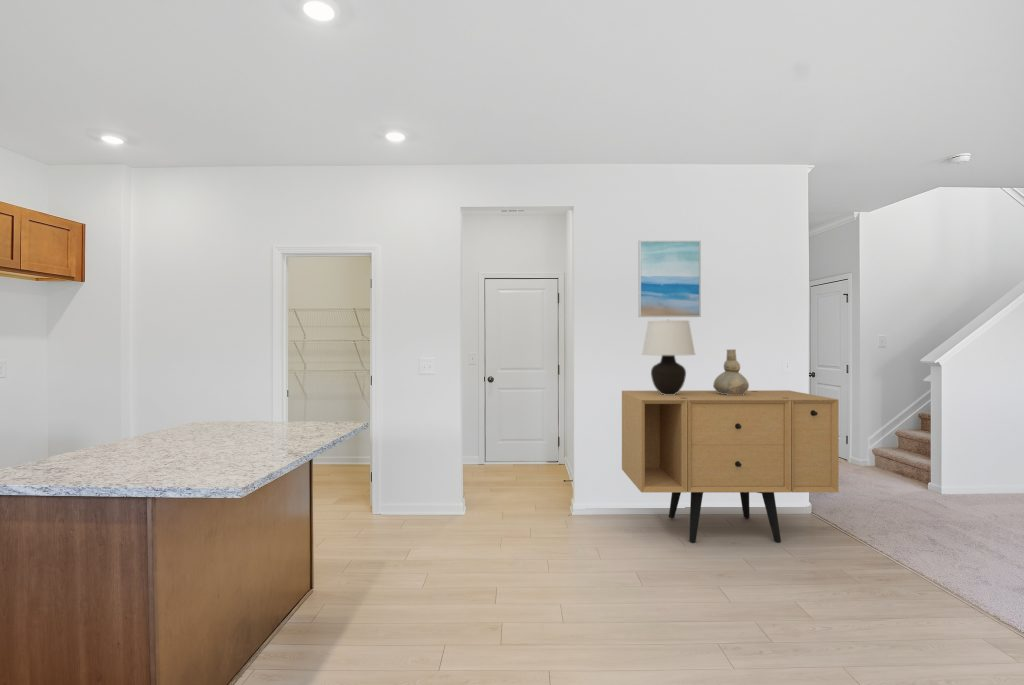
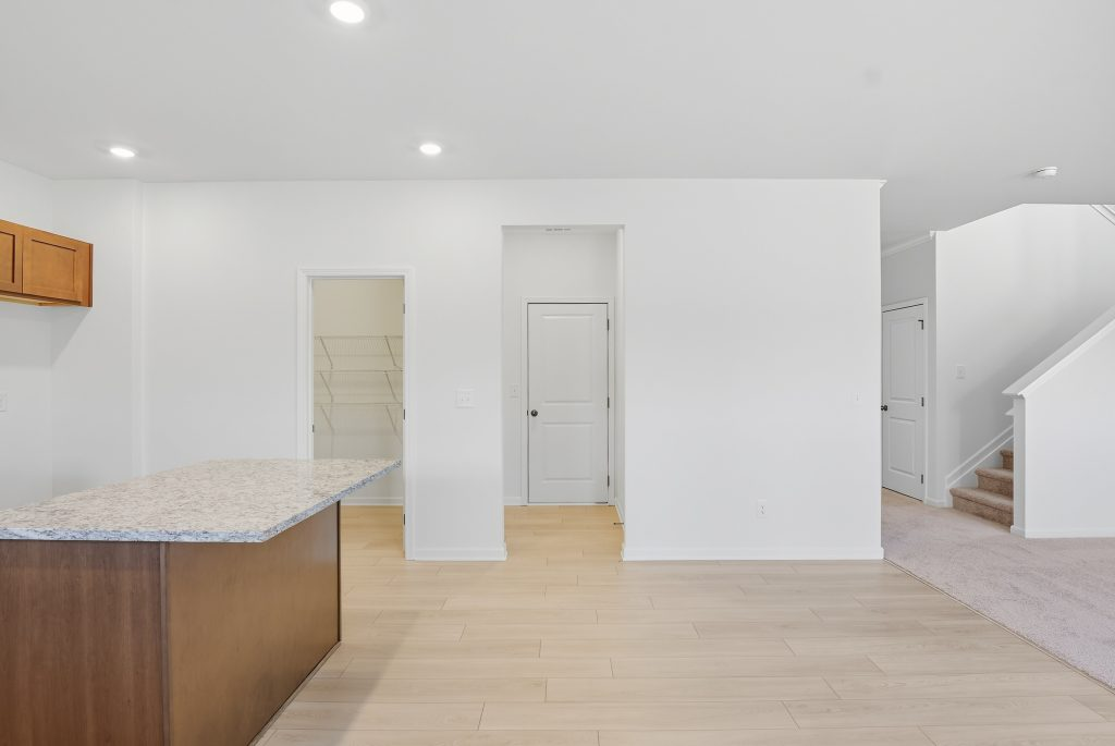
- vase (730, 371)
- table lamp (668, 356)
- sideboard (721, 462)
- wall art (669, 278)
